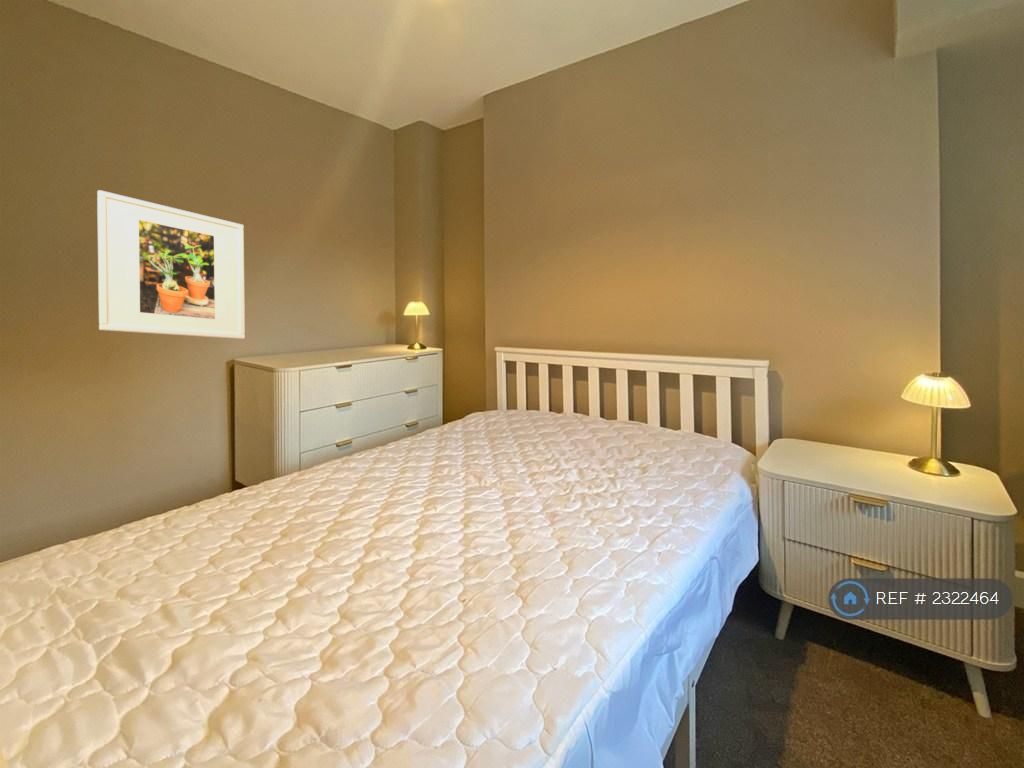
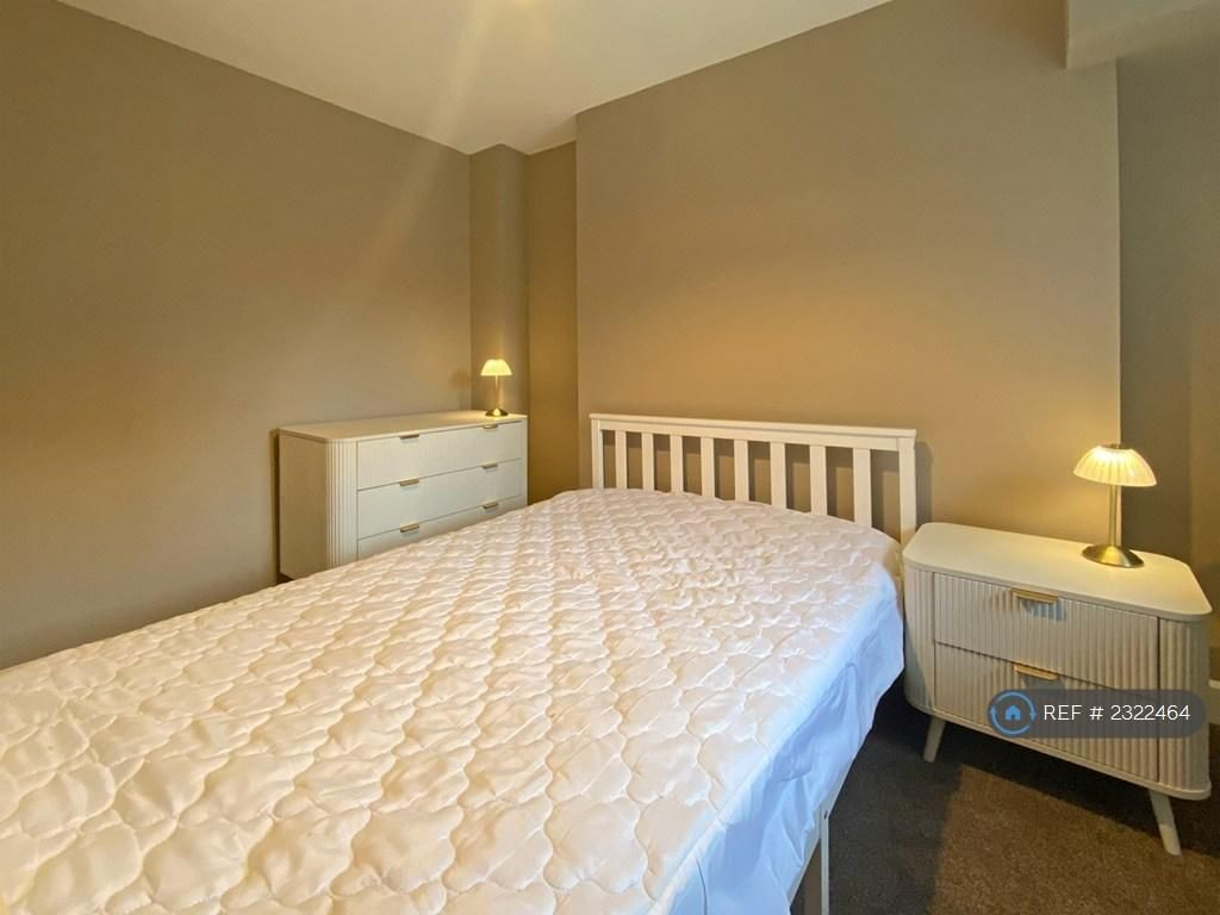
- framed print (178, 272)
